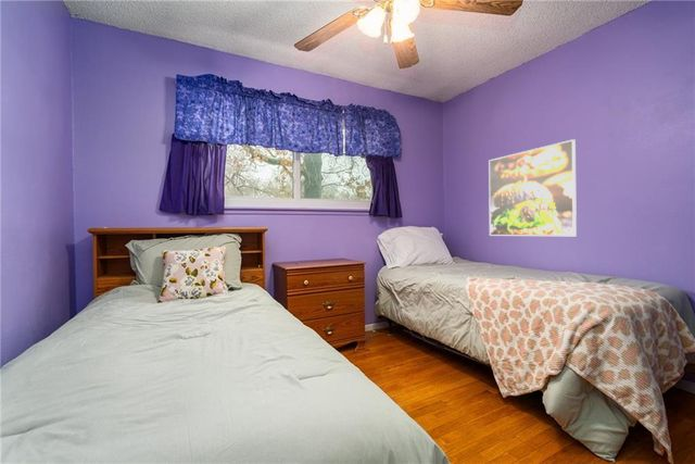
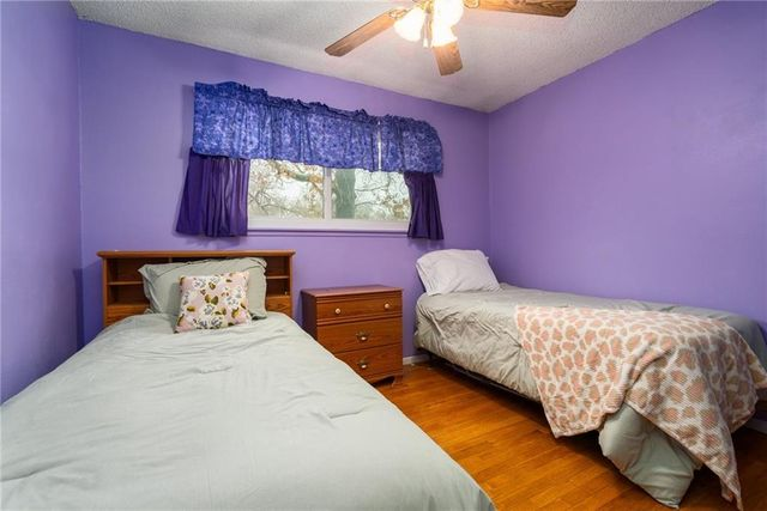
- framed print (527, 193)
